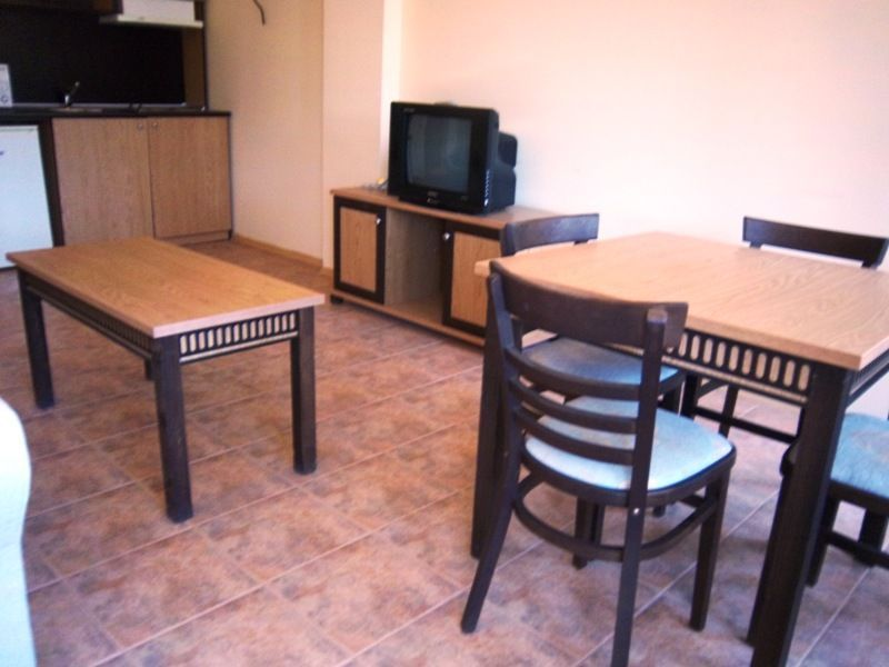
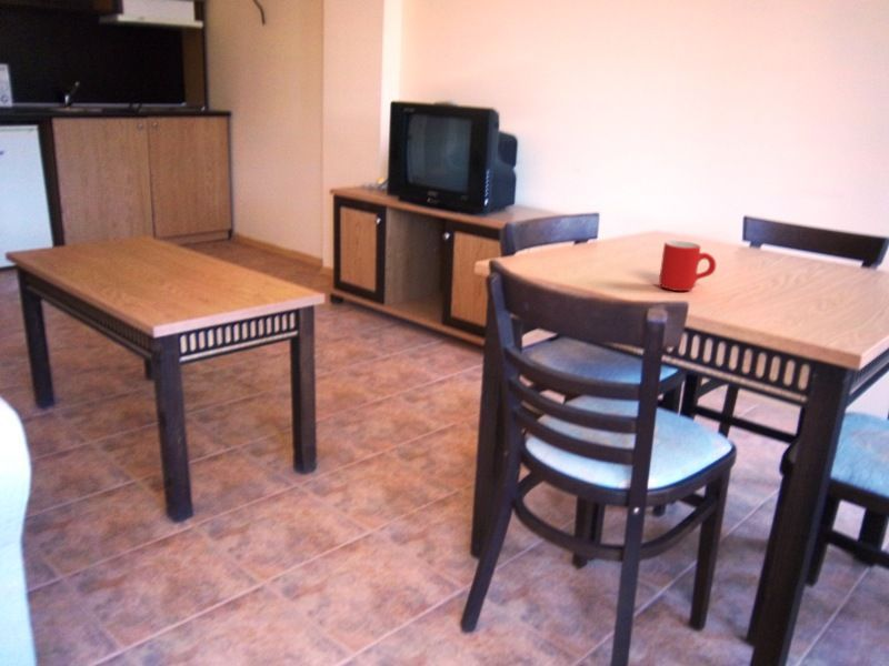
+ mug (688, 266)
